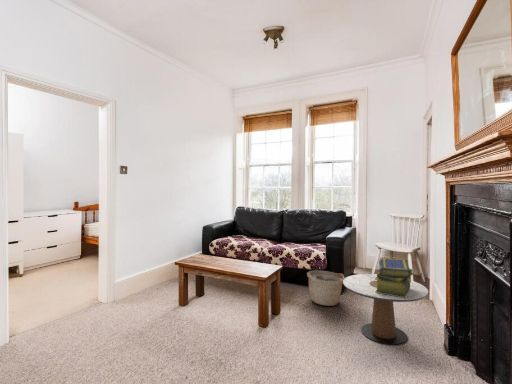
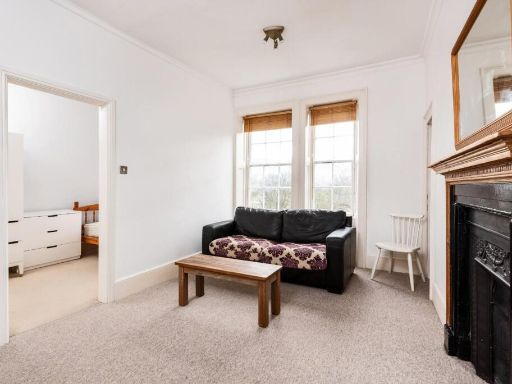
- side table (383, 308)
- stack of books (394, 276)
- basket (325, 286)
